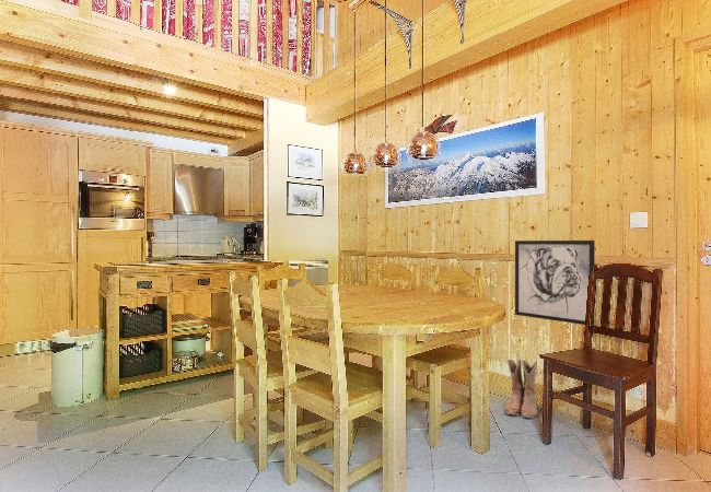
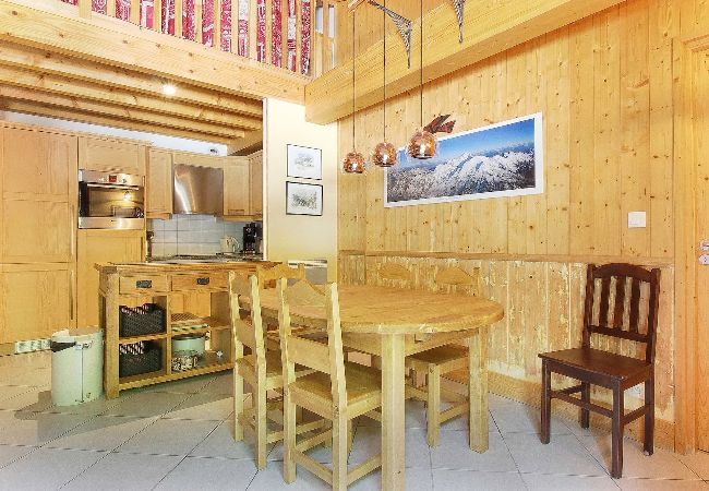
- wall art (551, 280)
- boots (521, 386)
